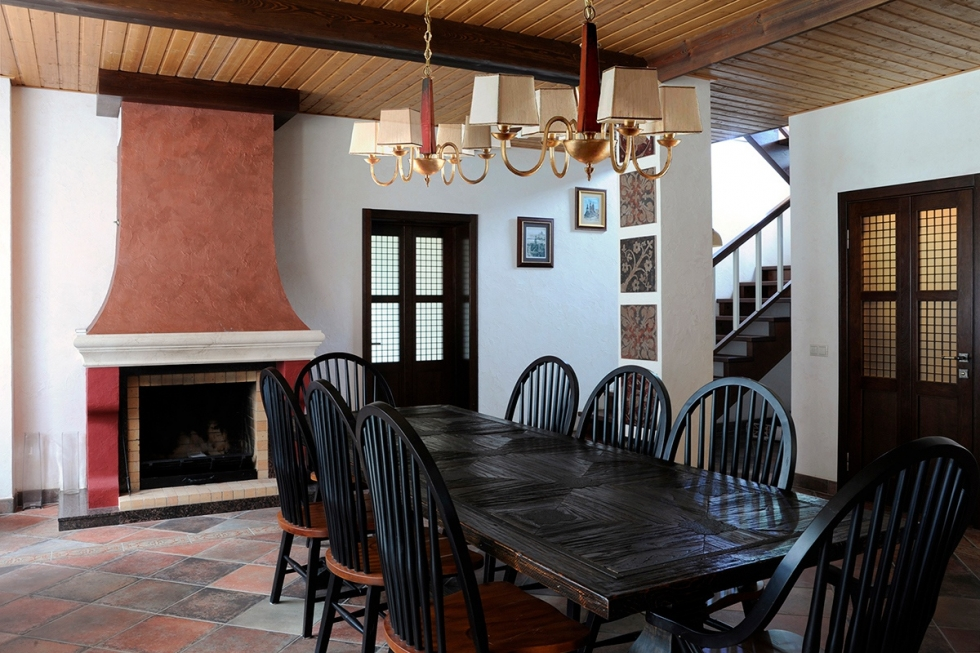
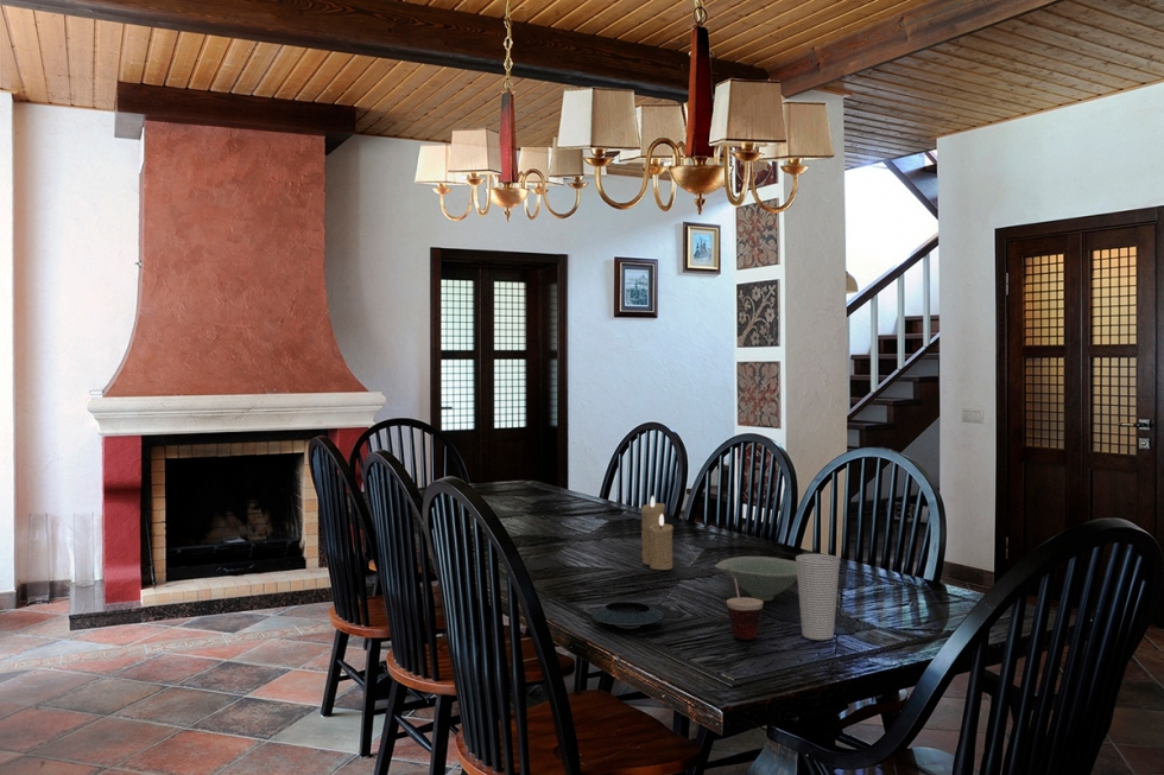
+ saucer (627, 612)
+ cup (739, 603)
+ candle (657, 531)
+ bowl (761, 580)
+ cup (817, 596)
